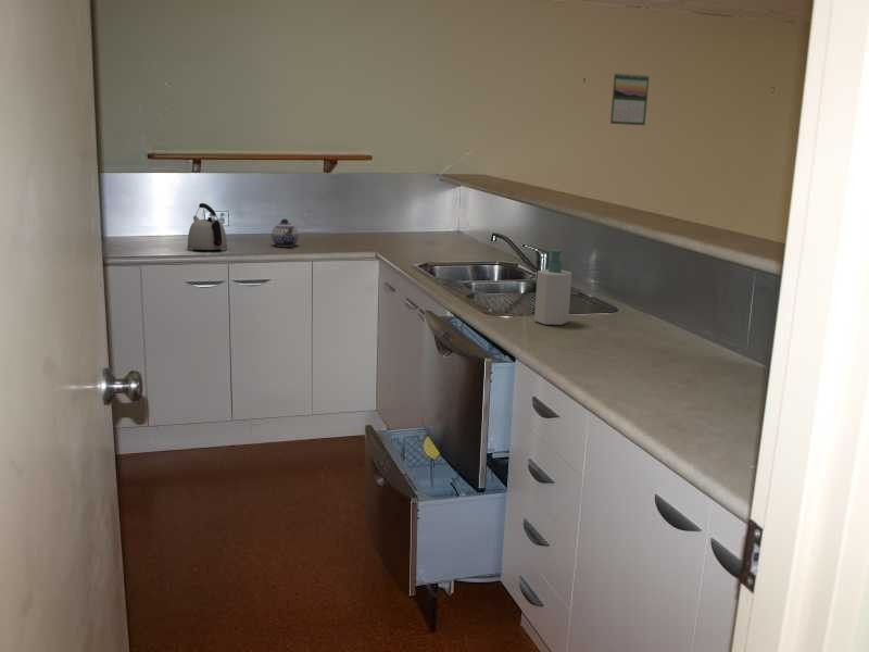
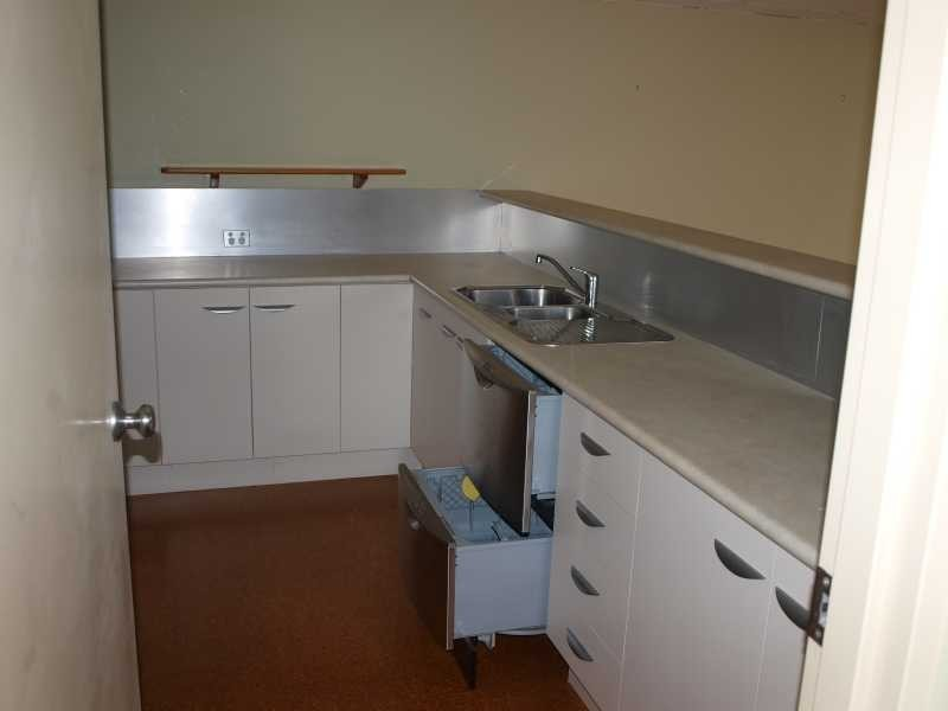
- soap bottle (553, 286)
- teapot (285, 231)
- kettle (206, 226)
- calendar (629, 98)
